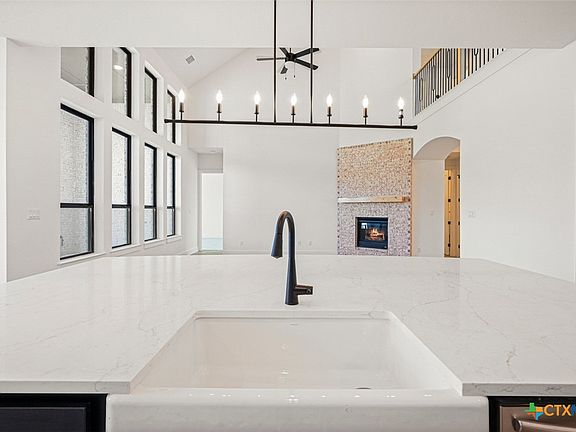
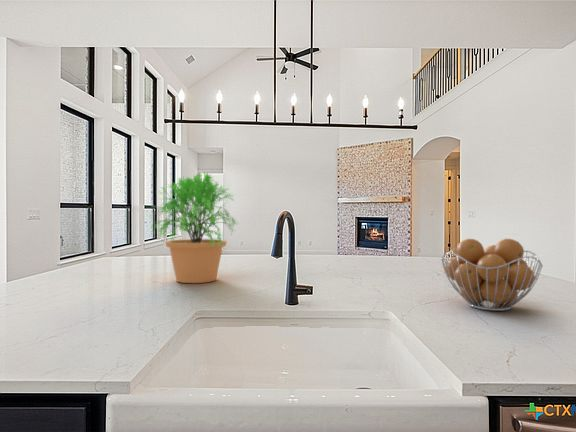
+ fruit basket (489, 272)
+ potted plant (196, 225)
